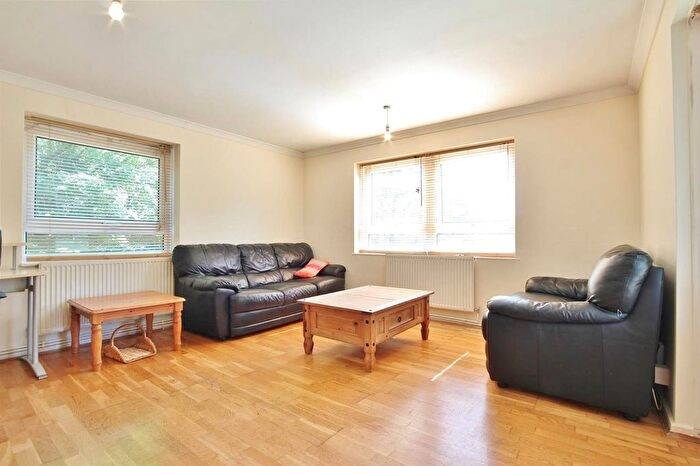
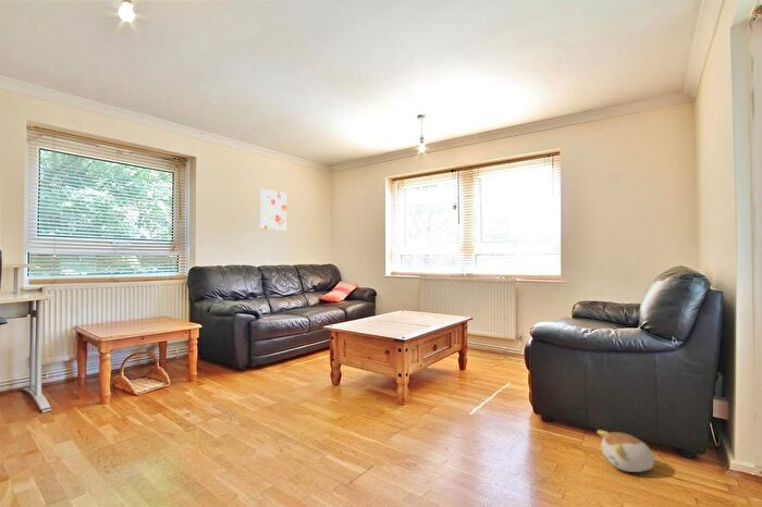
+ plush toy (630, 450)
+ wall art (273, 210)
